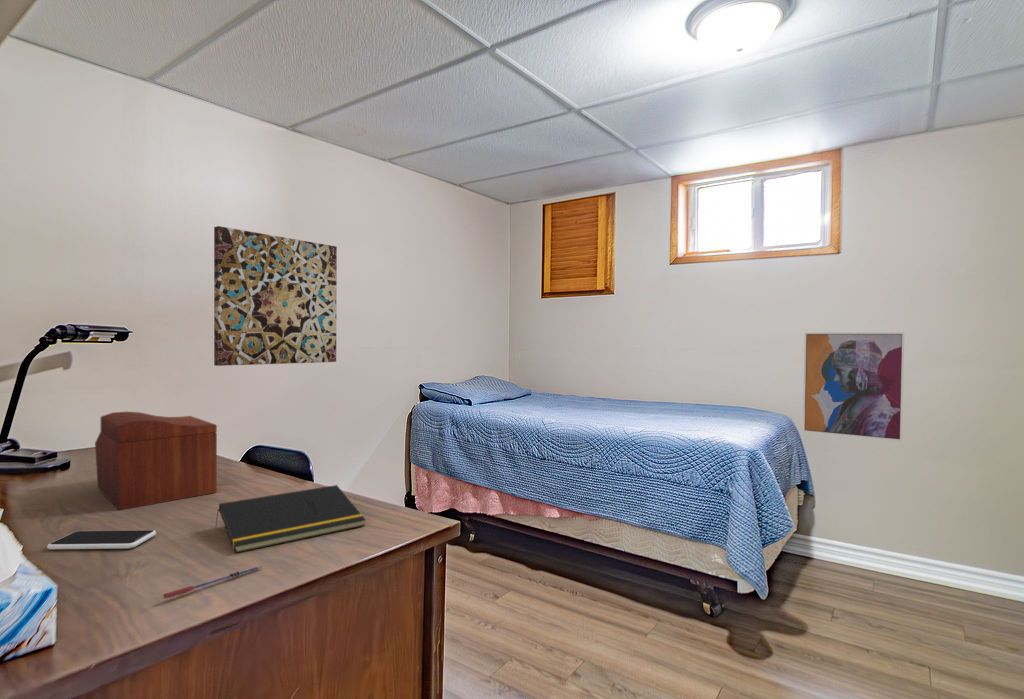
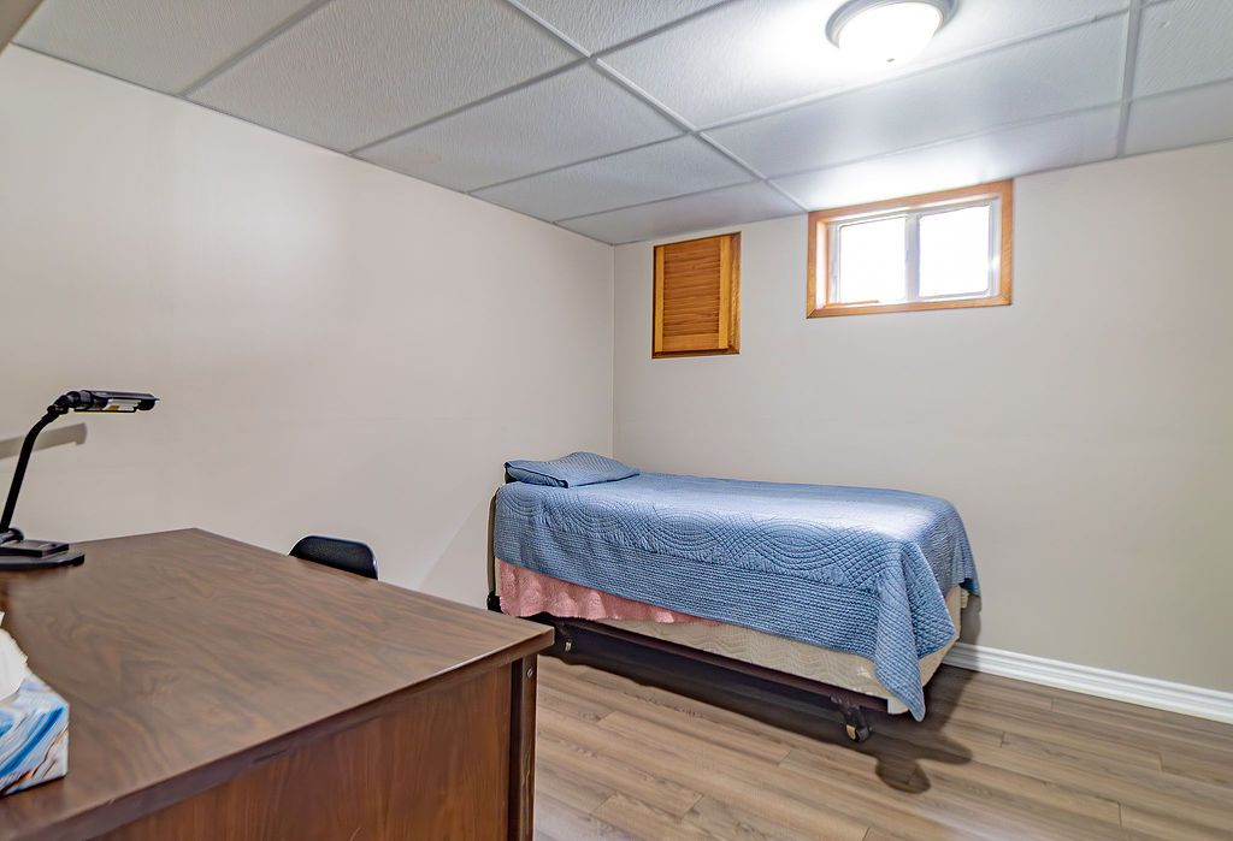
- wall art (280, 300)
- sewing box (157, 450)
- notepad (292, 514)
- smartphone (103, 539)
- pen (216, 580)
- wall art (851, 384)
